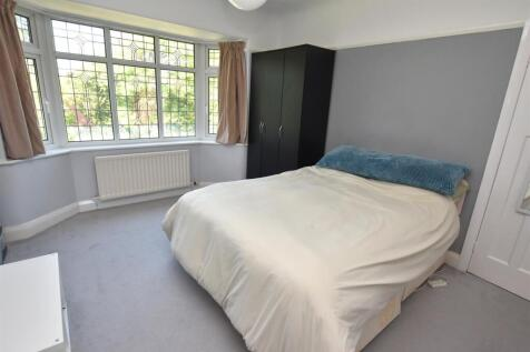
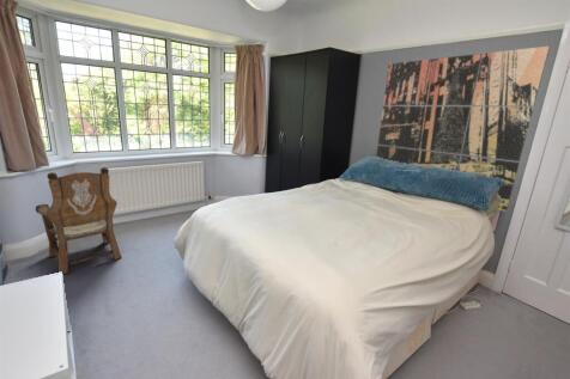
+ wall art (441, 129)
+ armchair (80, 213)
